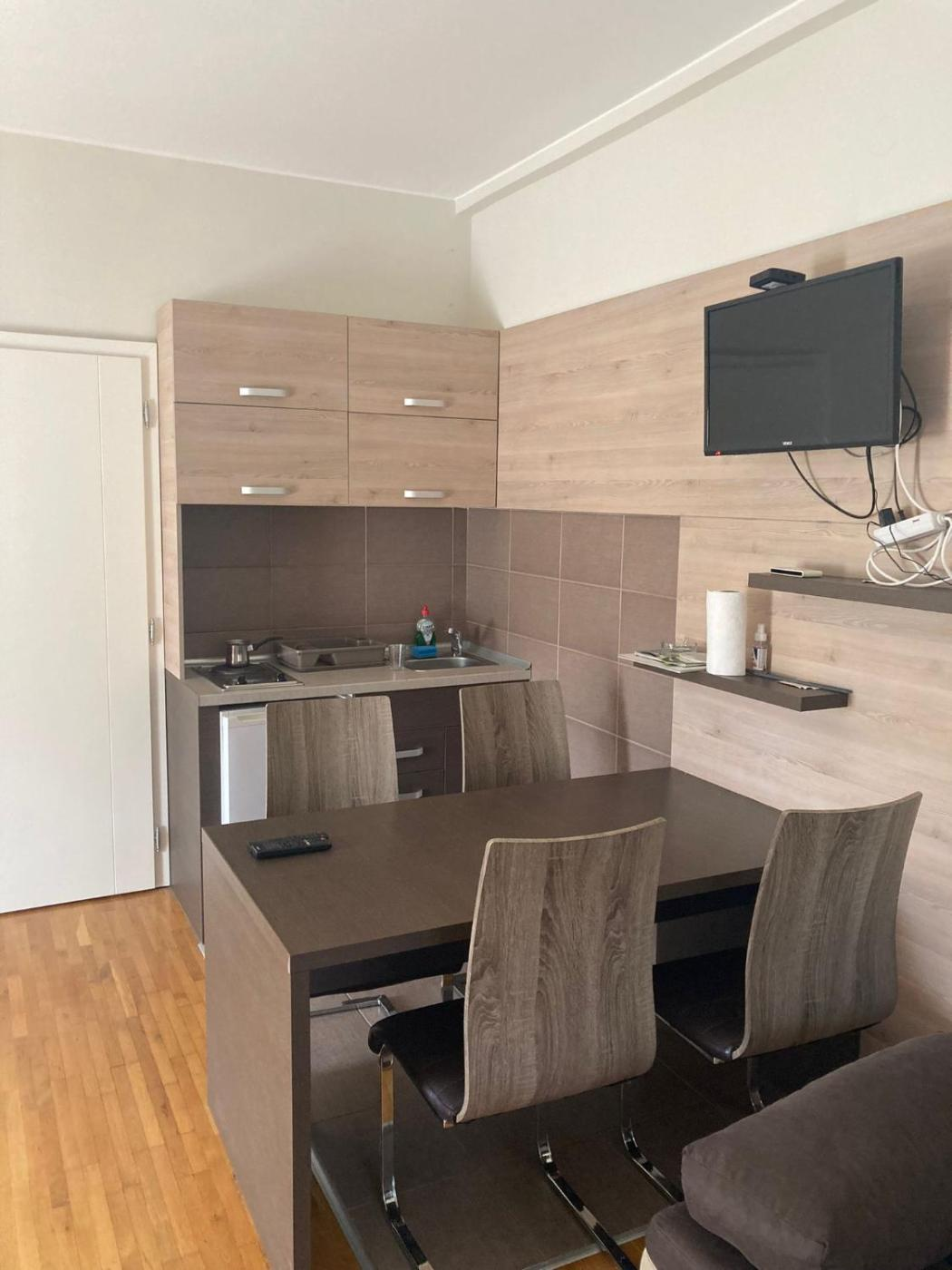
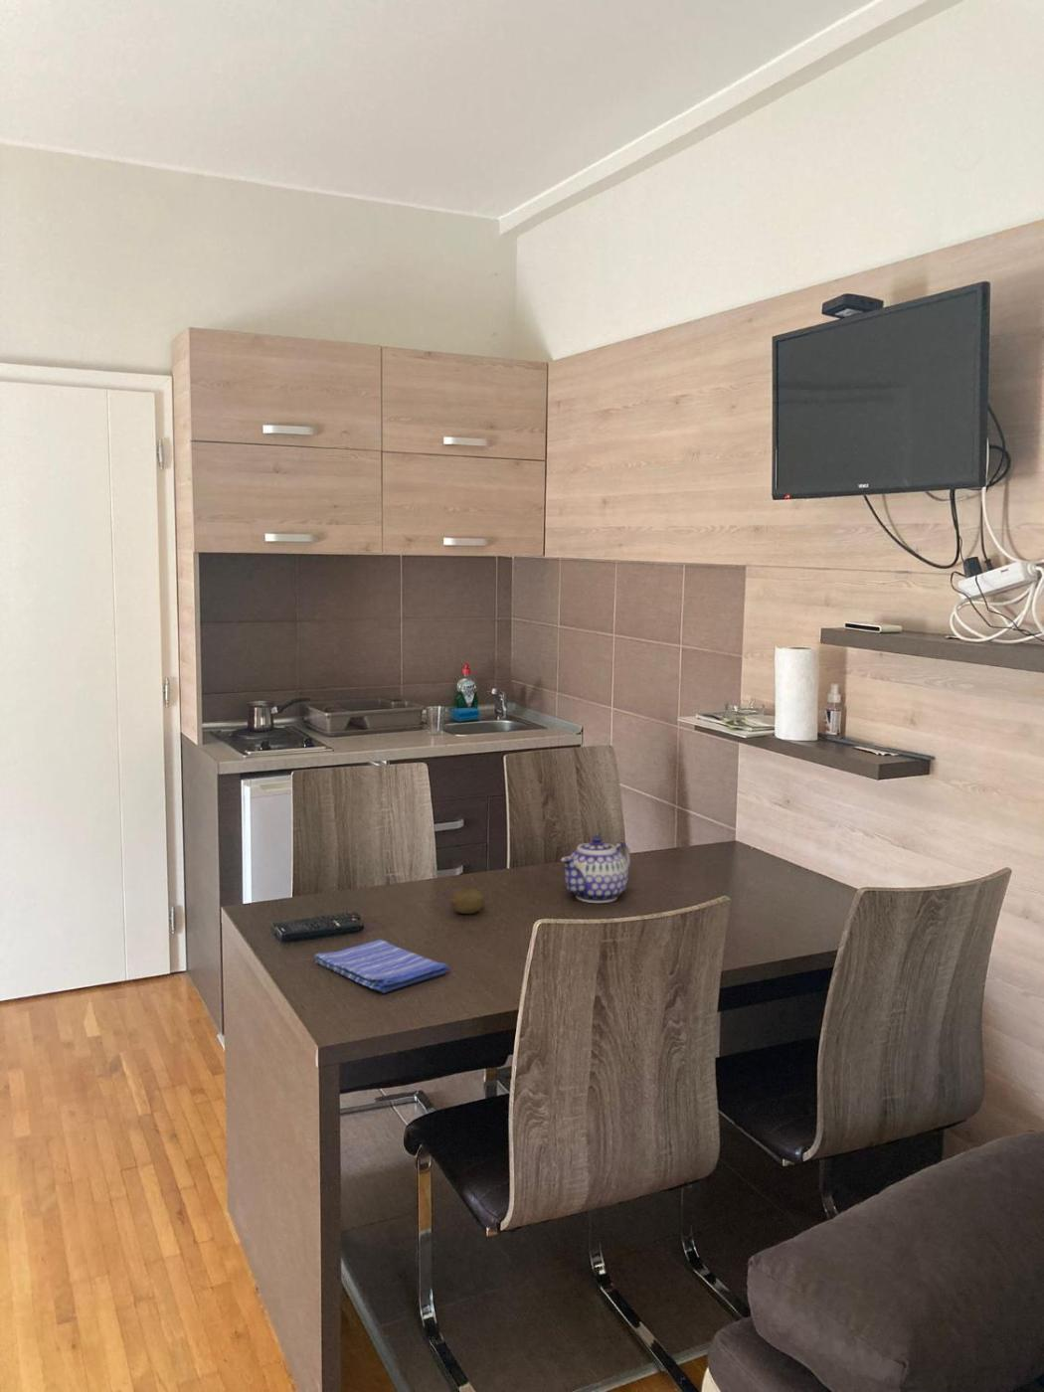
+ dish towel (381, 961)
+ teapot (595, 866)
+ fruit (467, 900)
